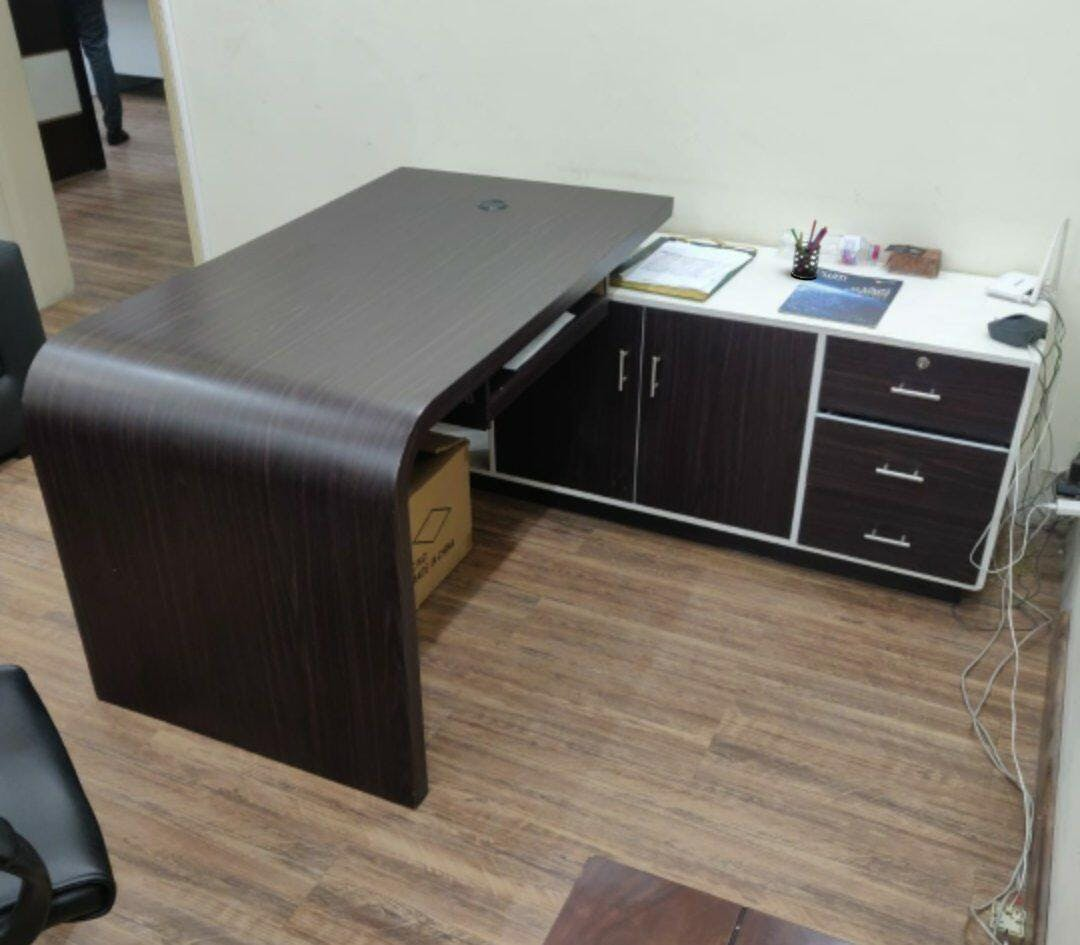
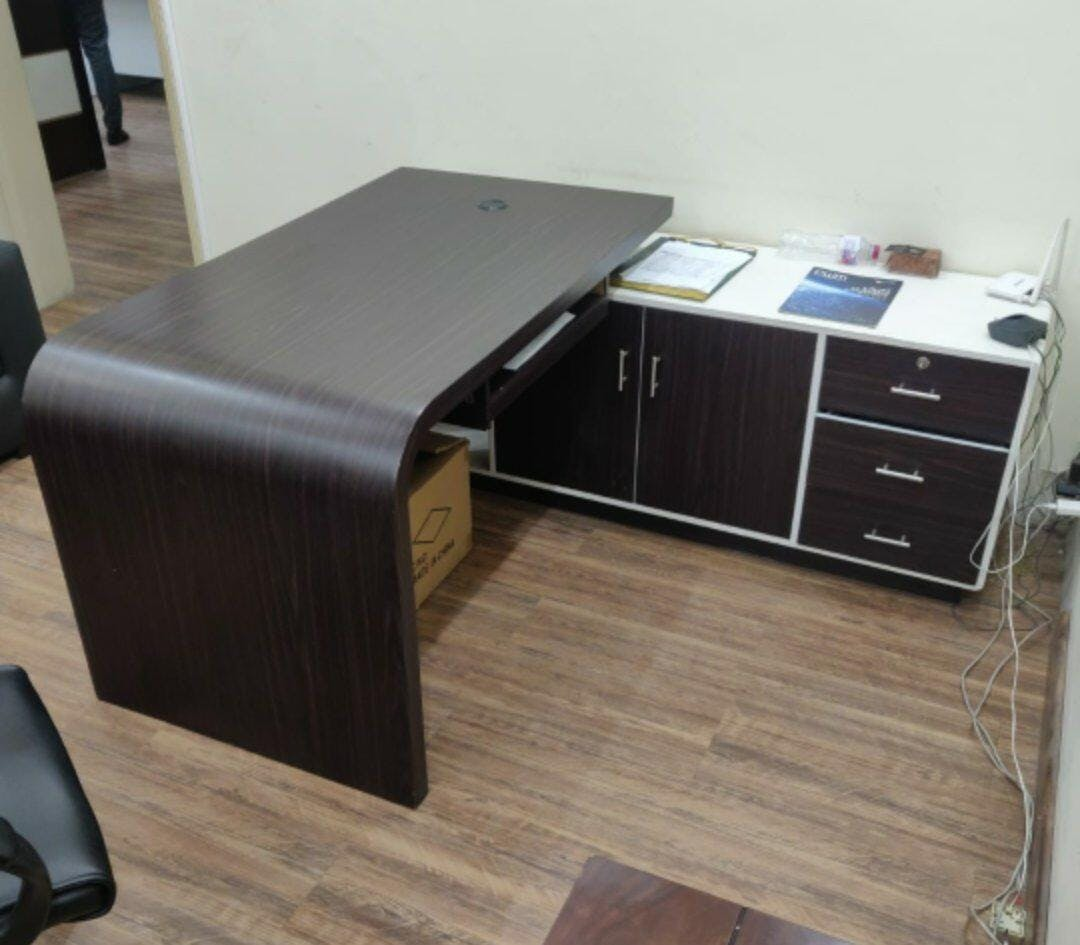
- pen holder (805, 248)
